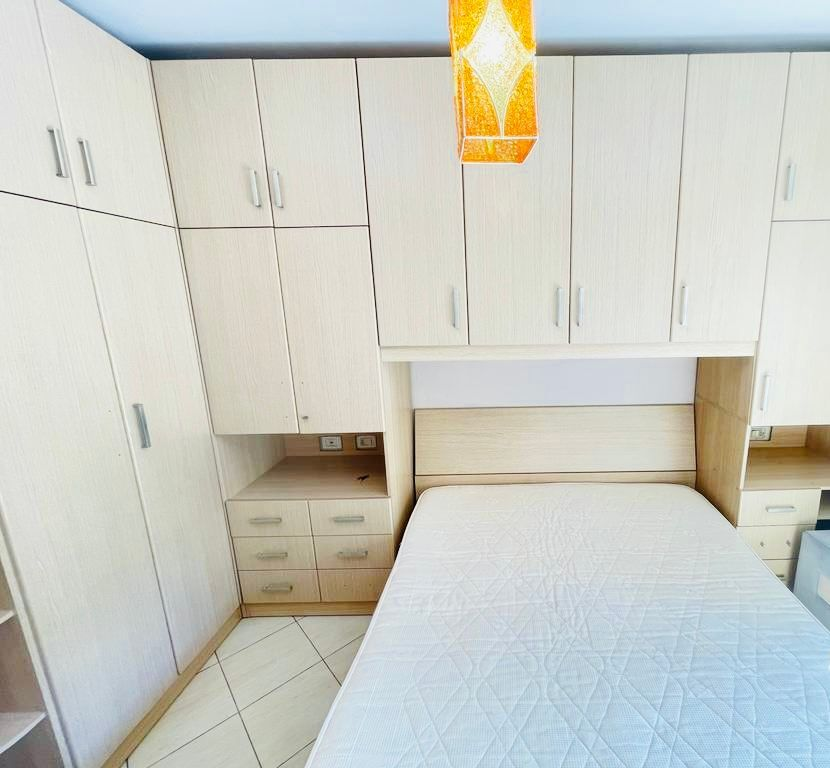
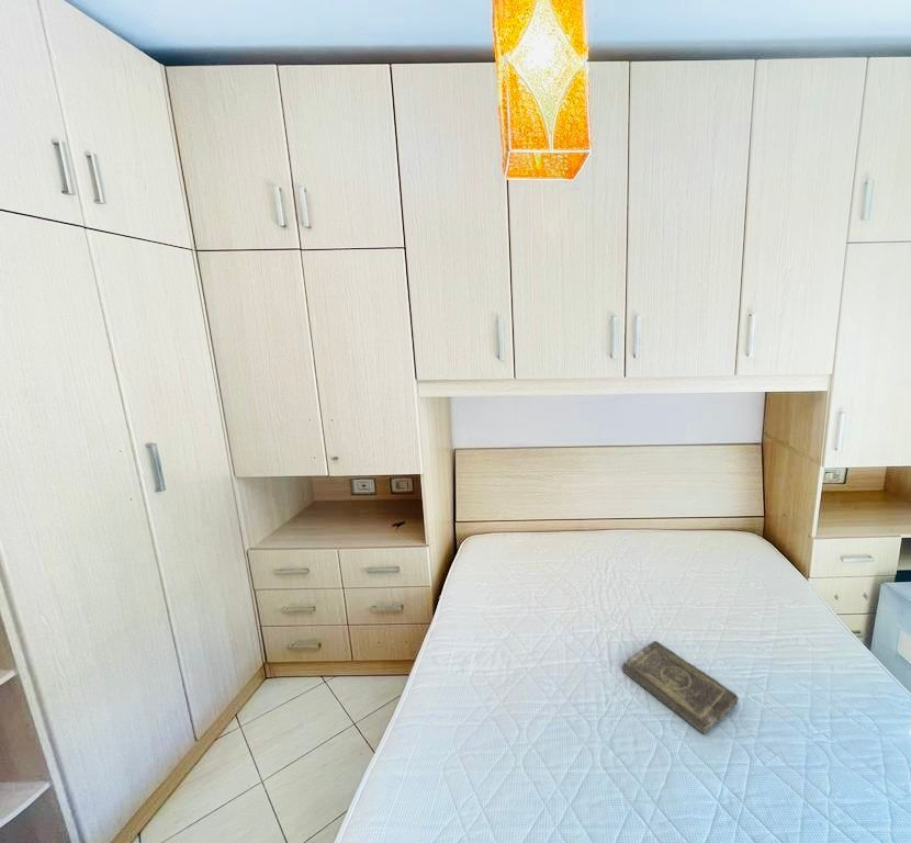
+ book (676, 682)
